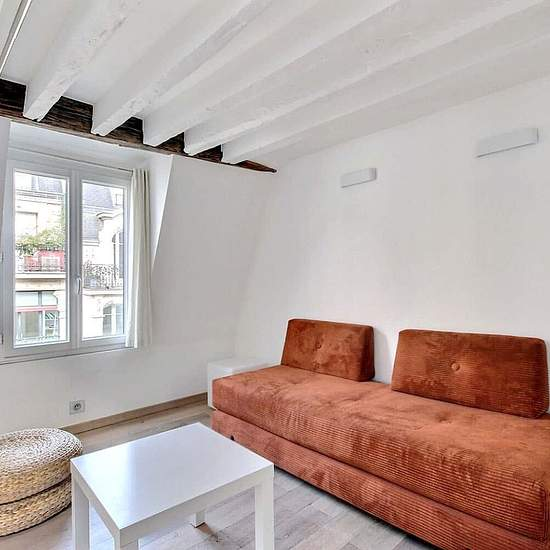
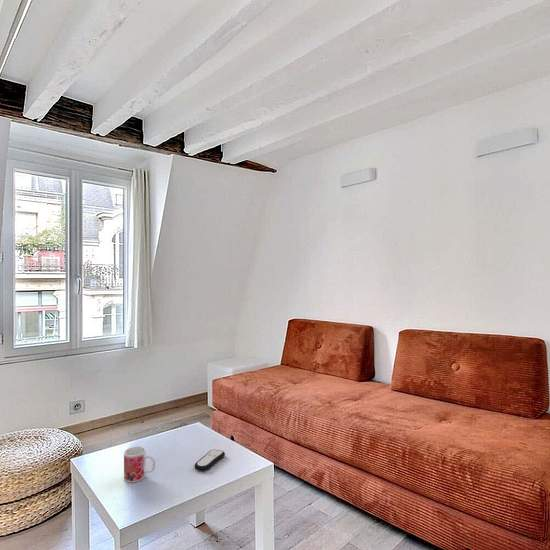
+ mug (139, 464)
+ remote control (209, 459)
